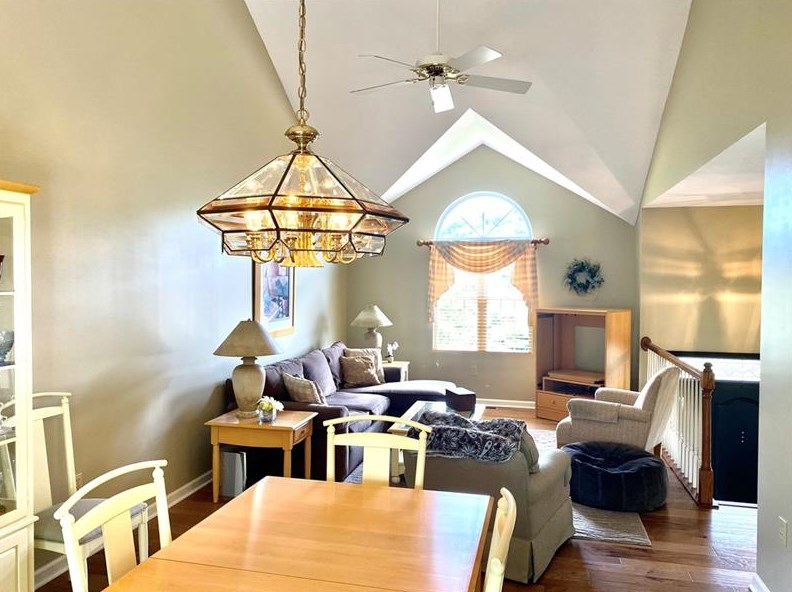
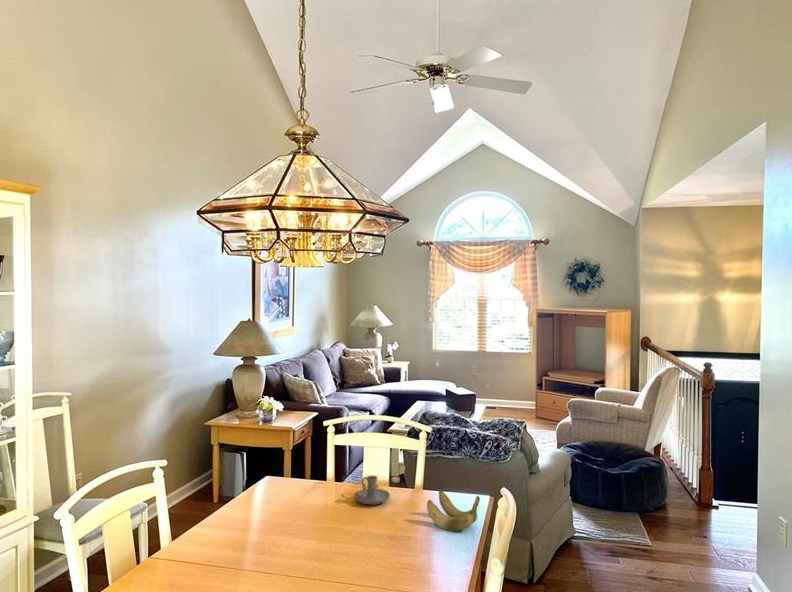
+ candle holder (370, 487)
+ banana (452, 505)
